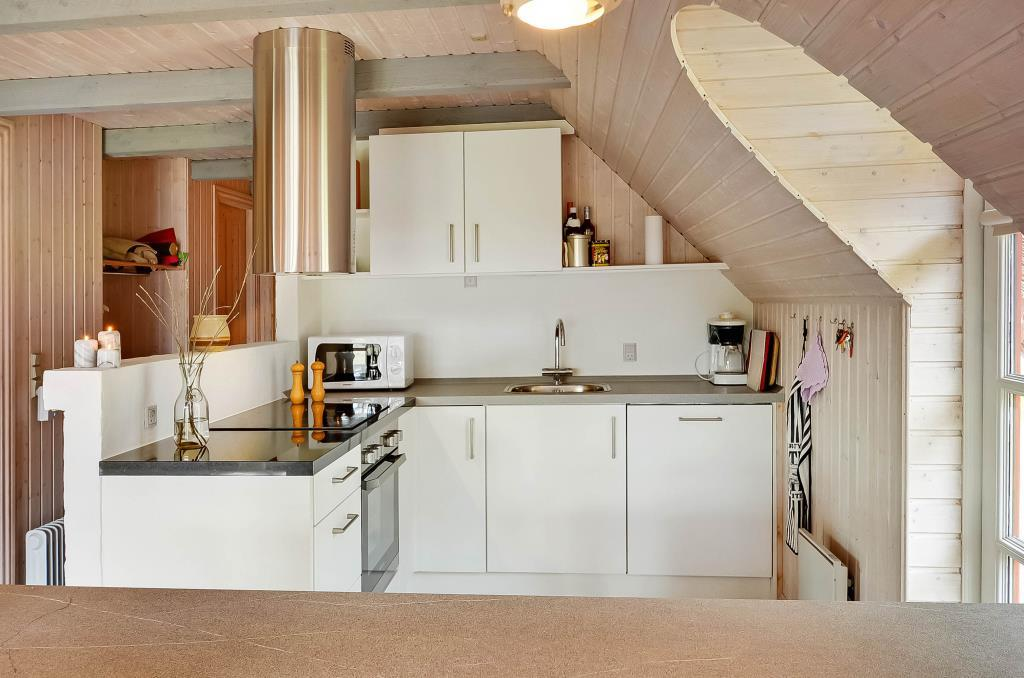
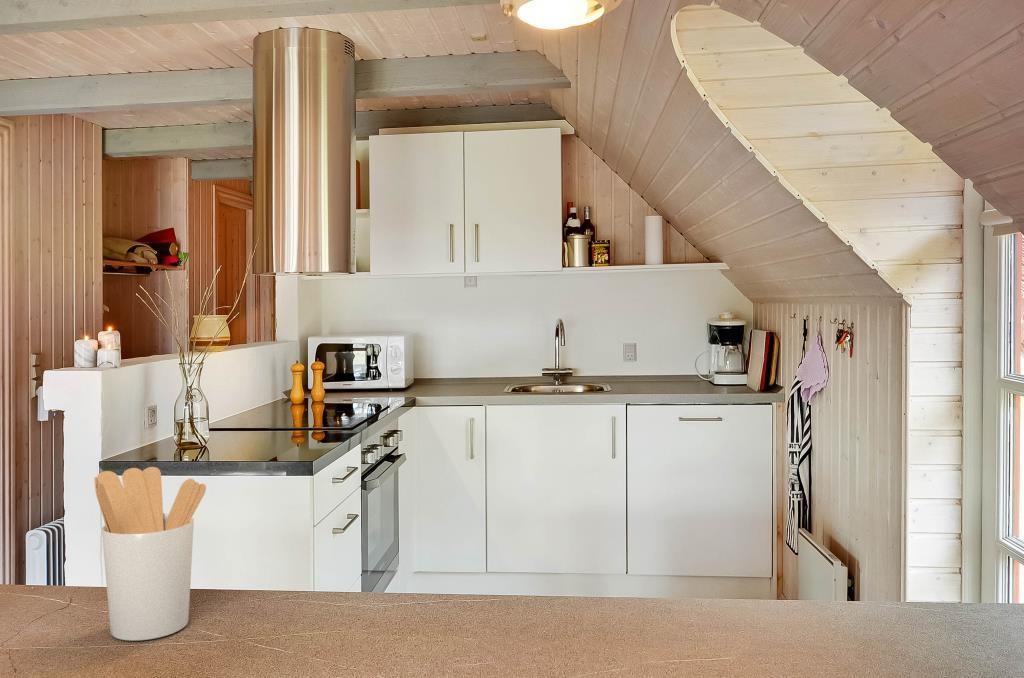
+ utensil holder (142, 545)
